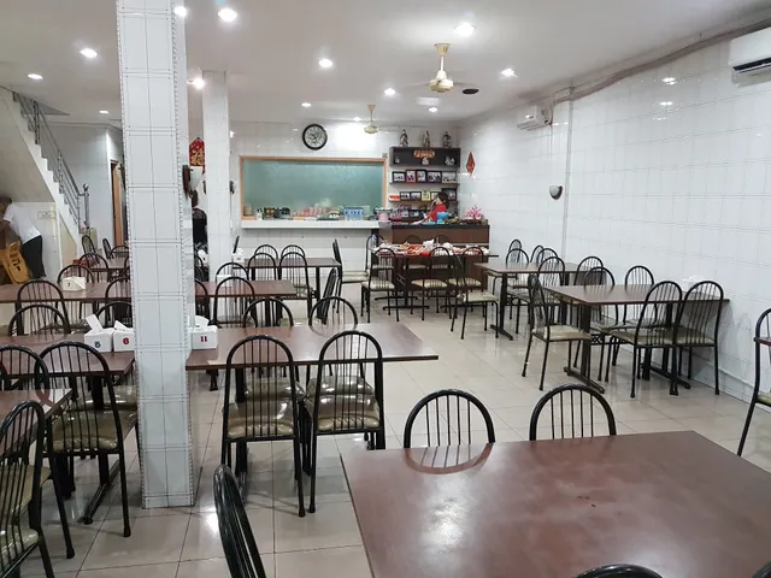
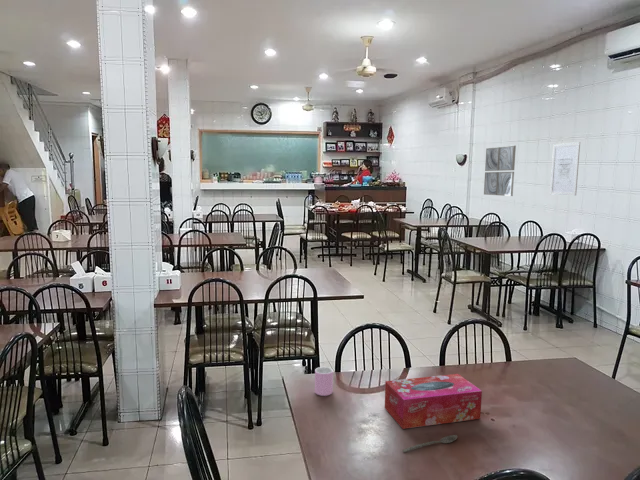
+ wall art (498, 170)
+ wall art (564, 169)
+ cup (322, 379)
+ tissue box (432, 399)
+ spoon (430, 443)
